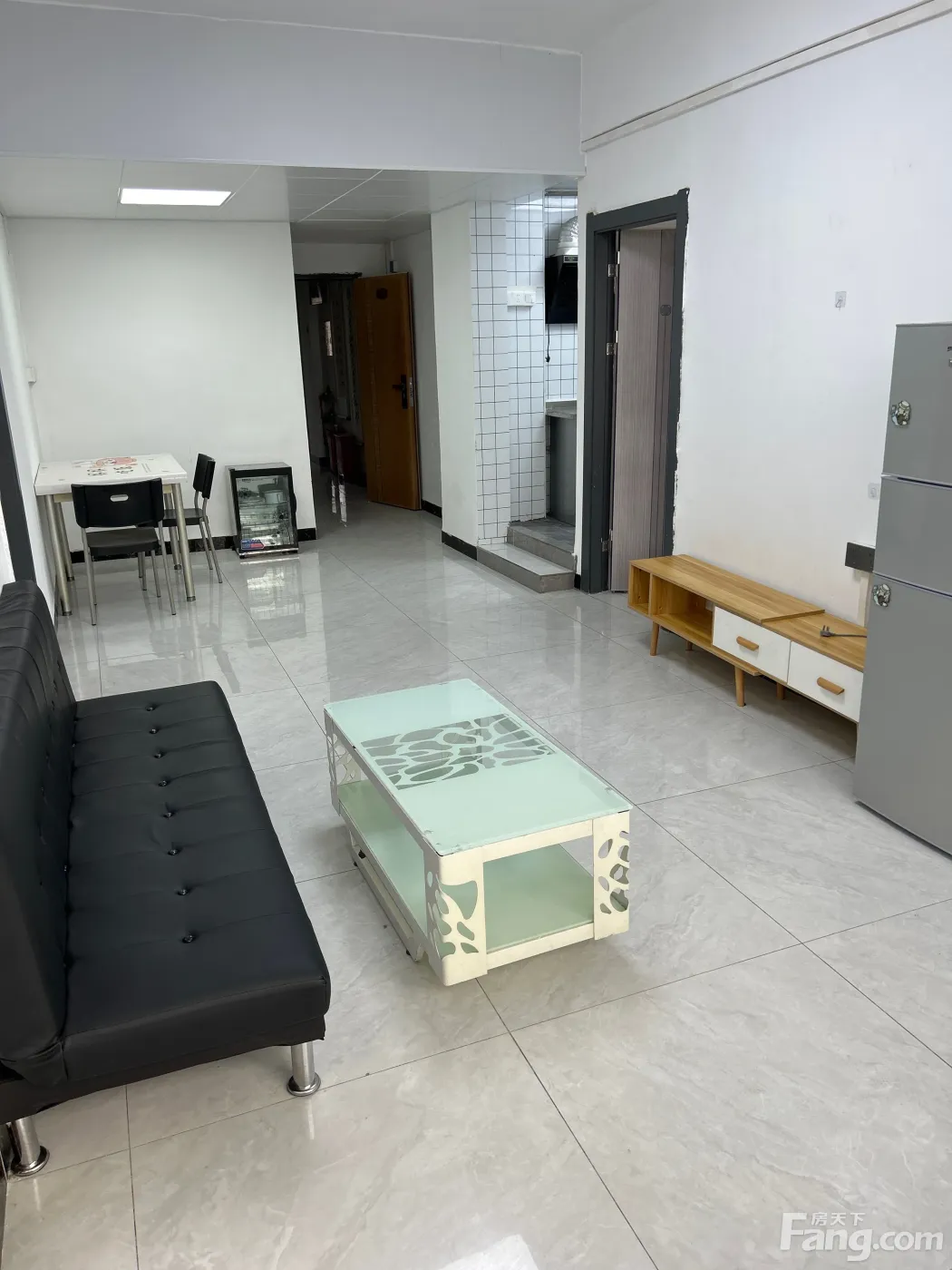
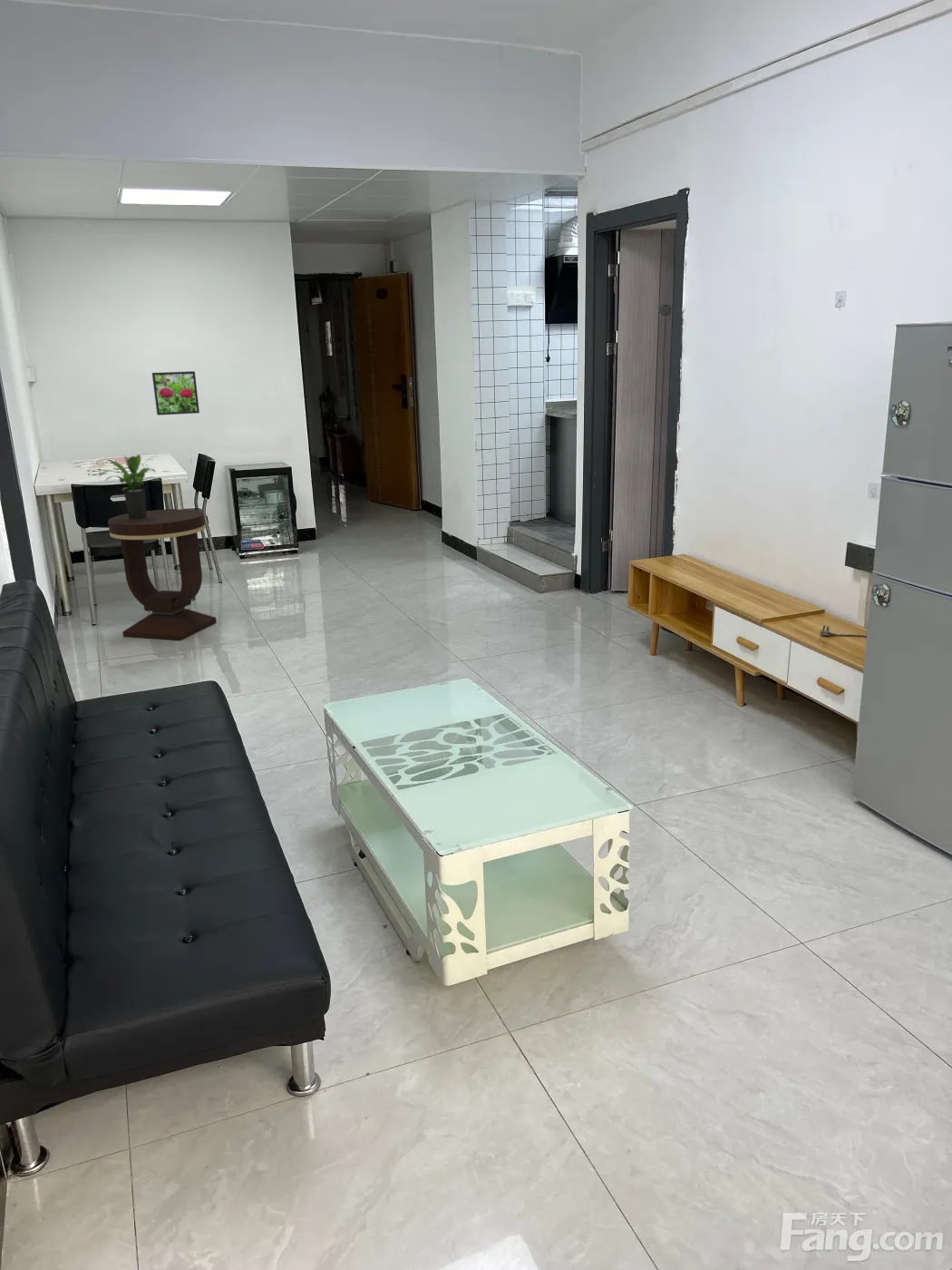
+ potted plant (132, 485)
+ side table (150, 580)
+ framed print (176, 393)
